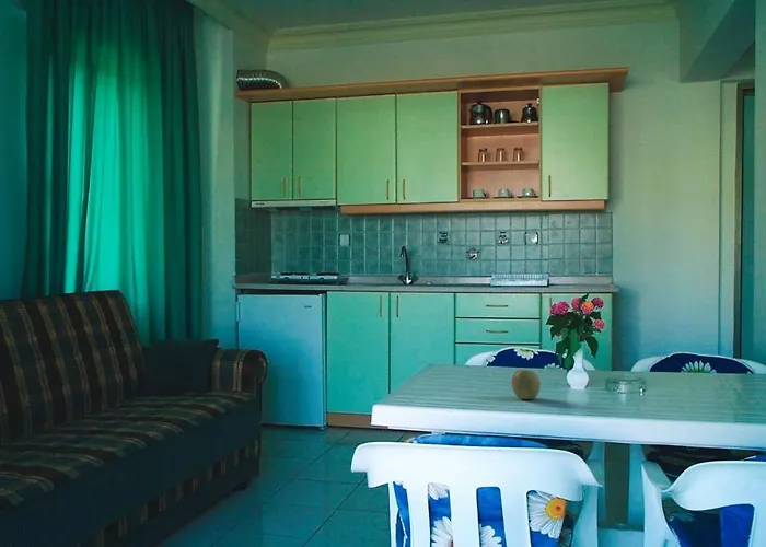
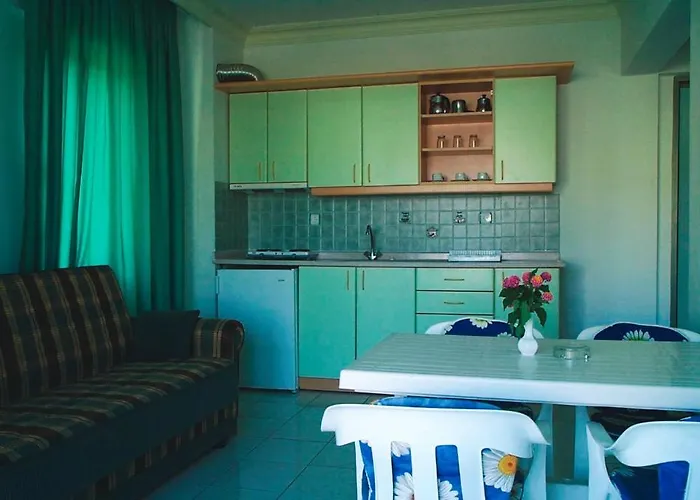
- apple (525, 383)
